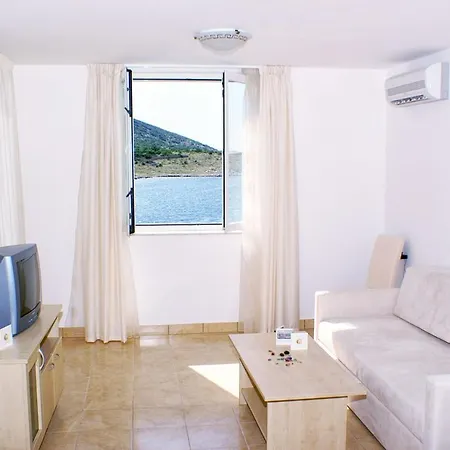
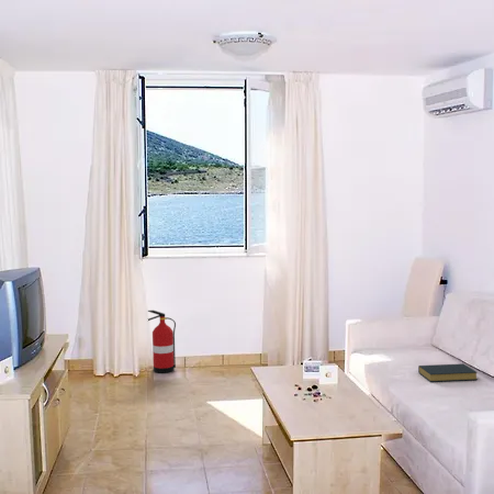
+ hardback book (447, 372)
+ fire extinguisher (161, 340)
